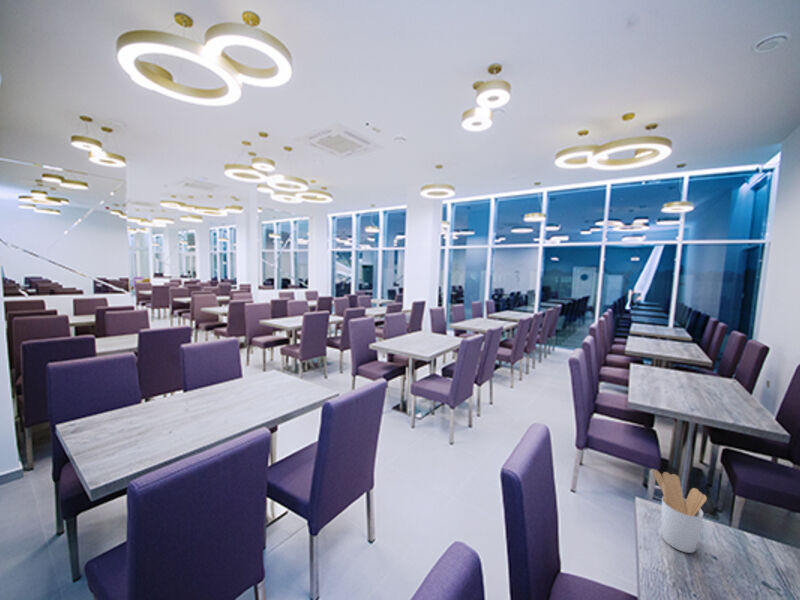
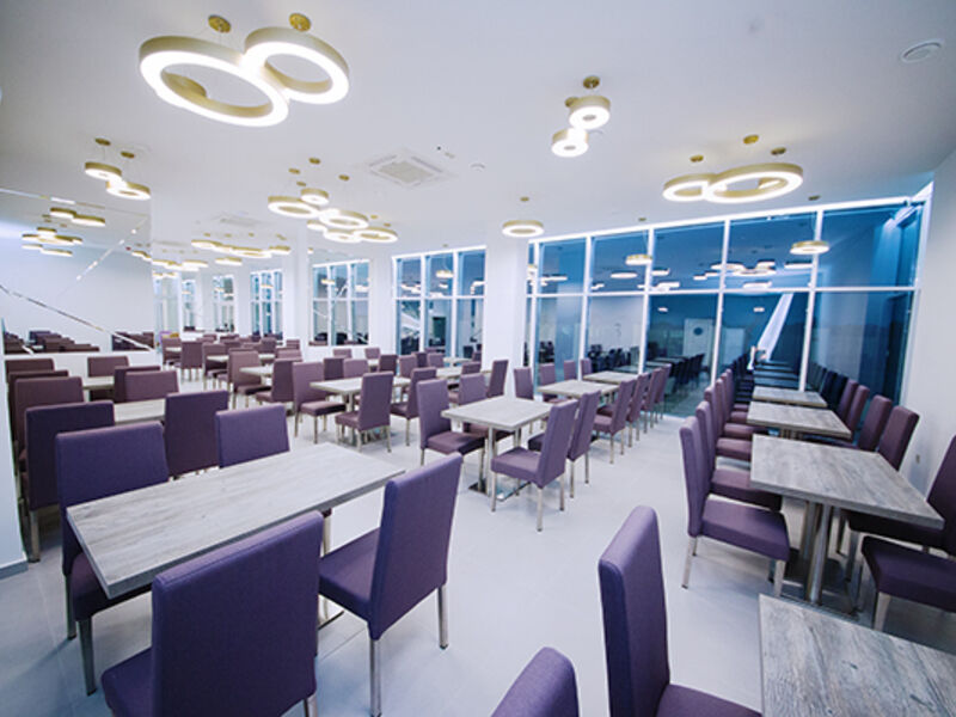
- utensil holder (675, 508)
